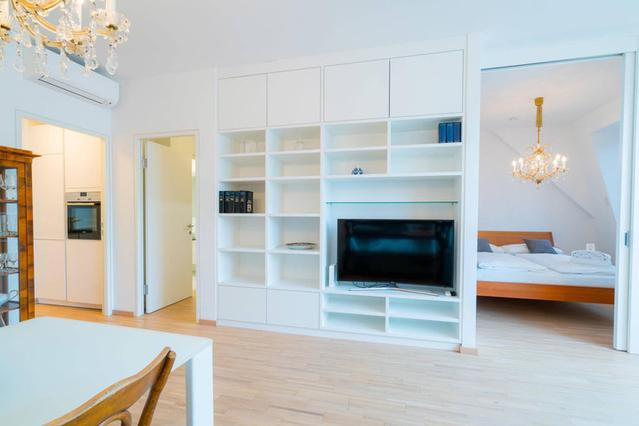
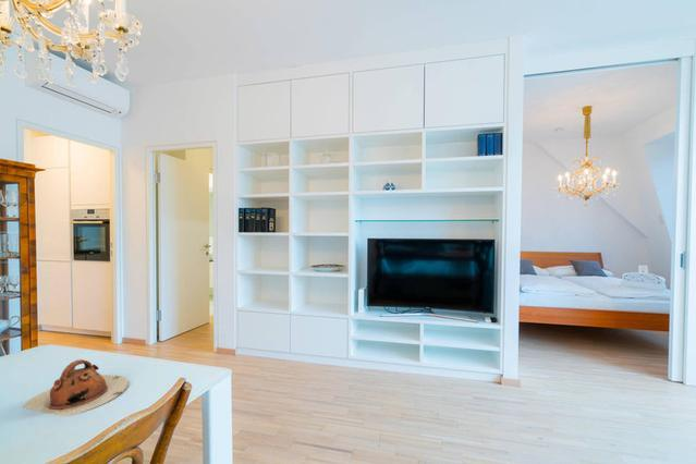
+ teapot (78, 377)
